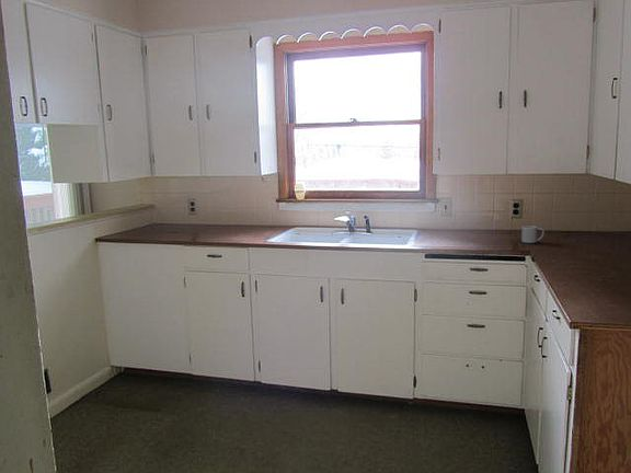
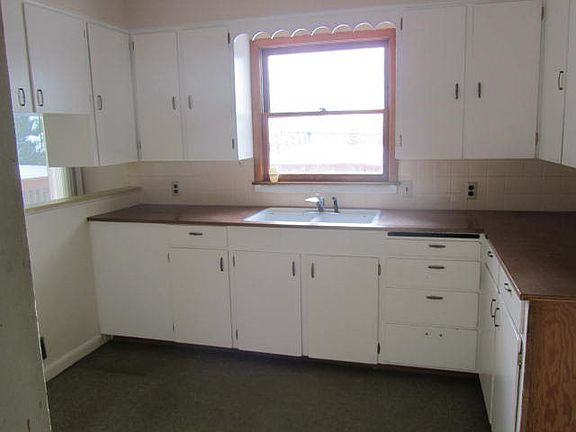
- mug (532, 234)
